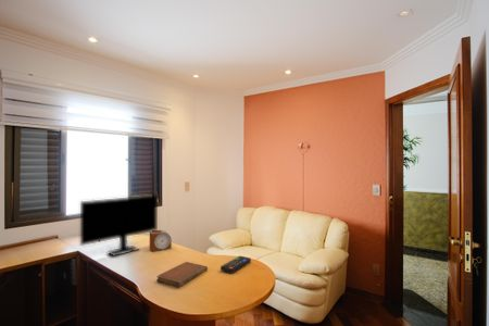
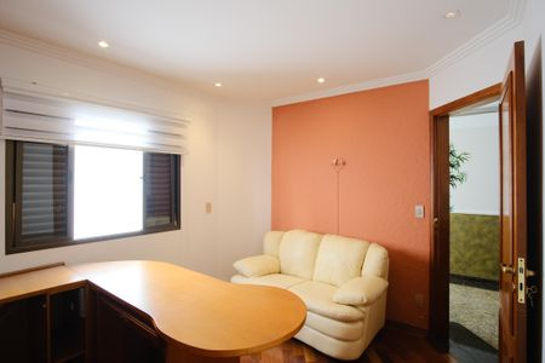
- remote control (236, 263)
- monitor (123, 224)
- alarm clock (160, 239)
- notebook (183, 273)
